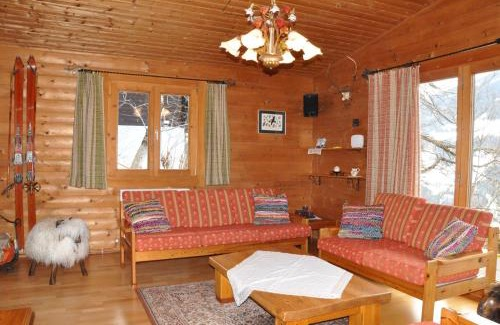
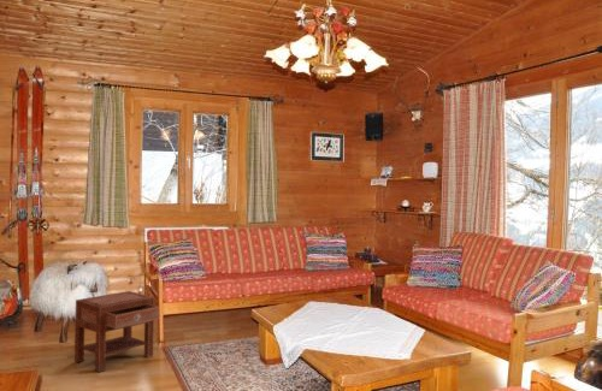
+ nightstand (117, 328)
